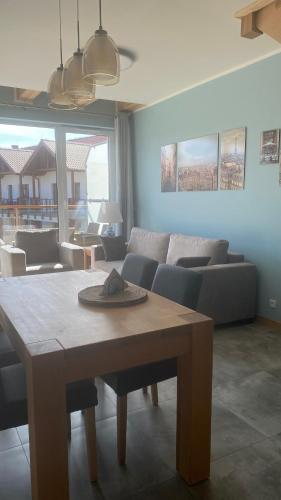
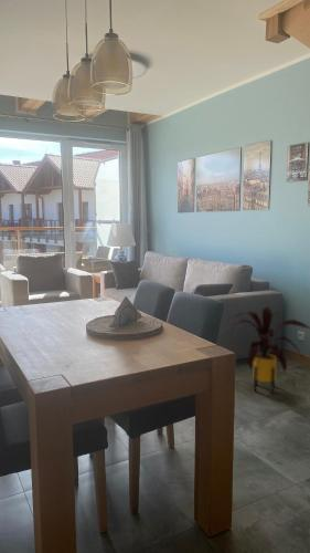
+ house plant (261, 349)
